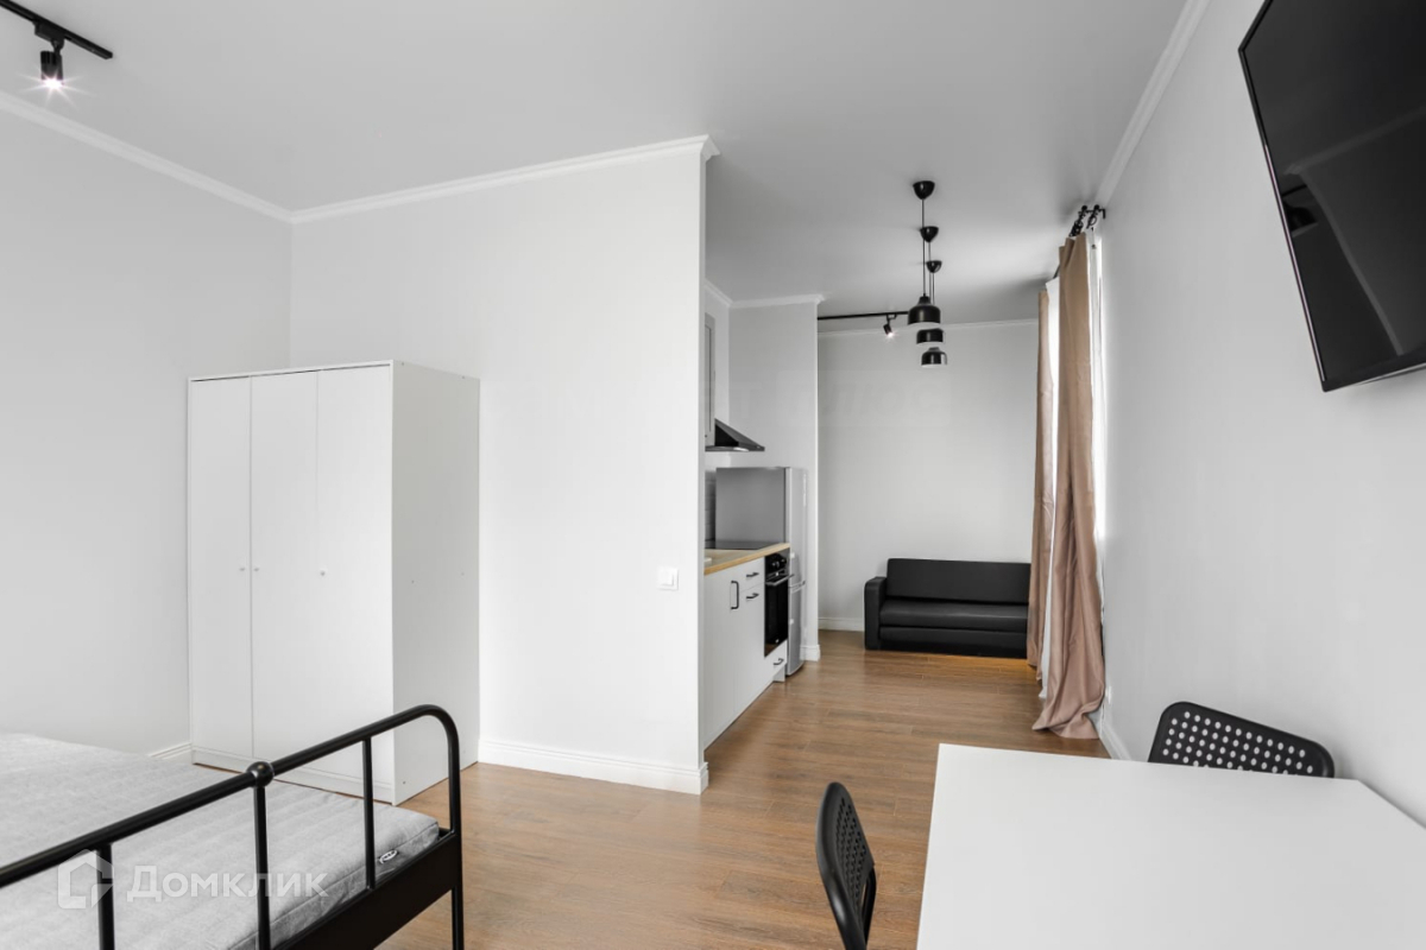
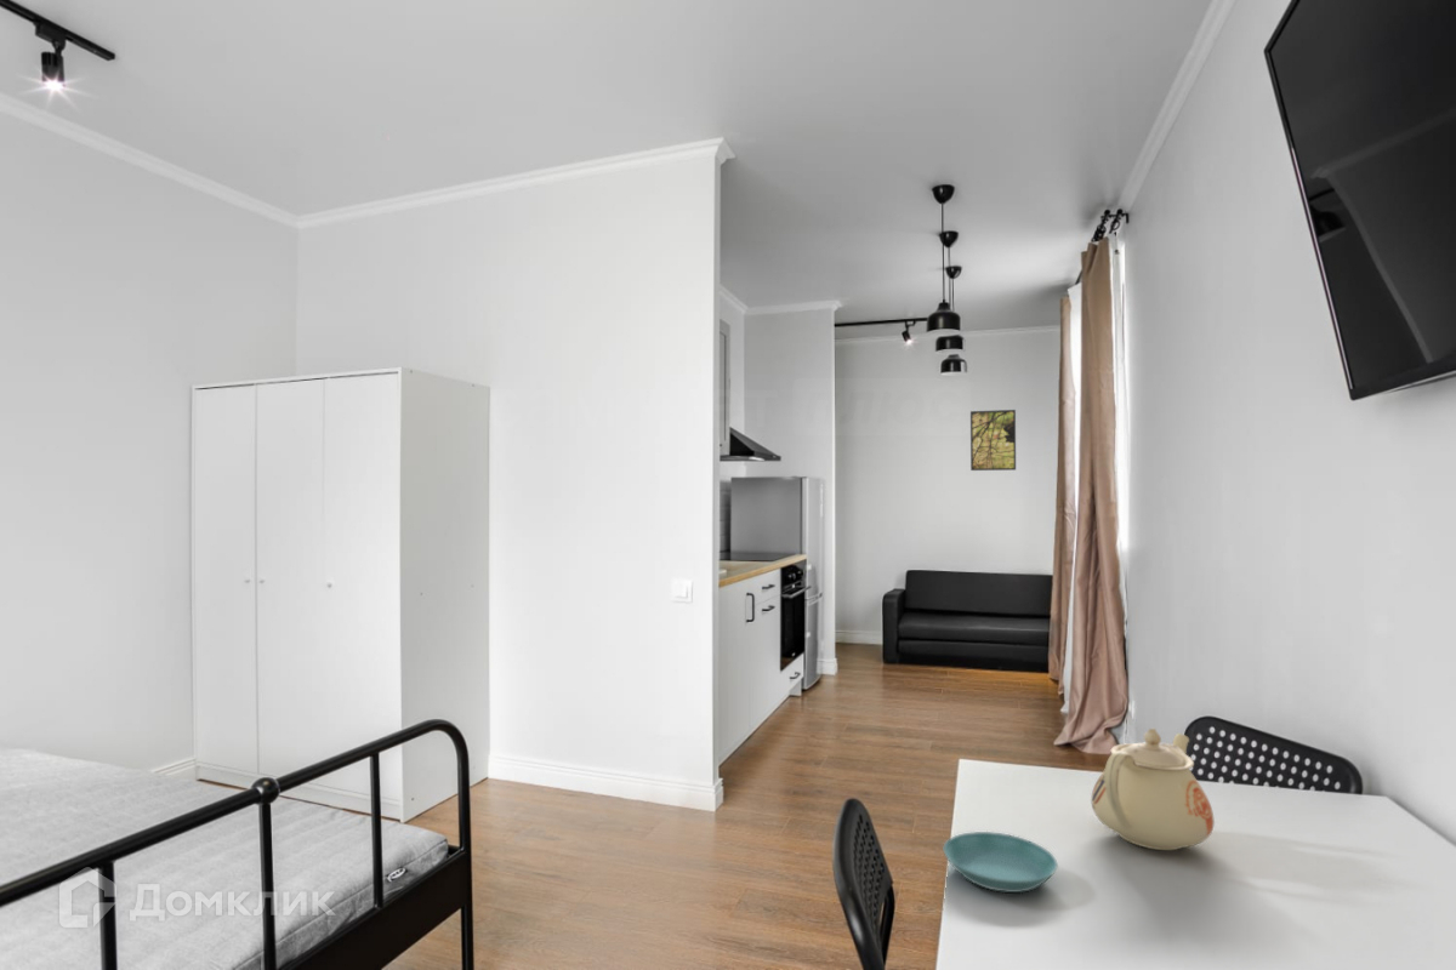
+ saucer (999, 863)
+ teapot (1150, 782)
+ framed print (993, 440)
